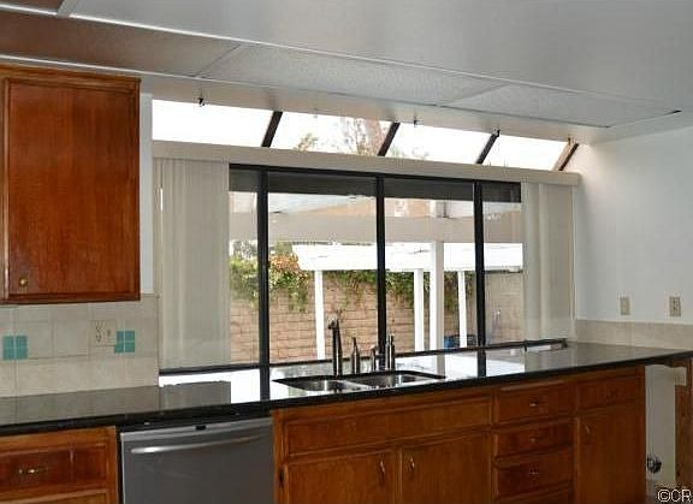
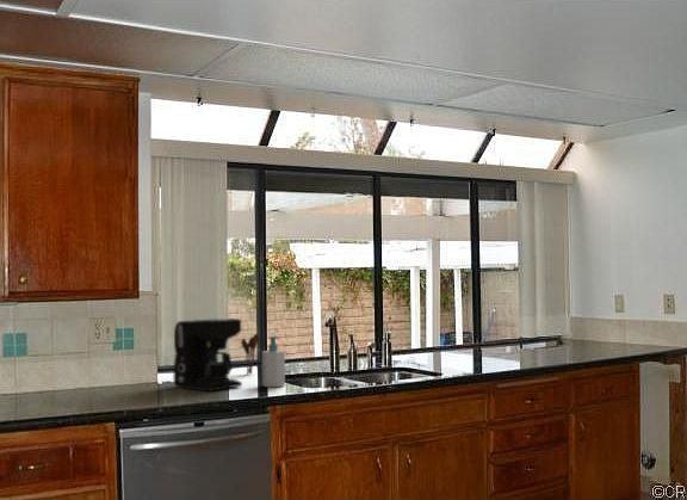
+ utensil holder (250, 353)
+ soap bottle (273, 360)
+ coffee maker (209, 353)
